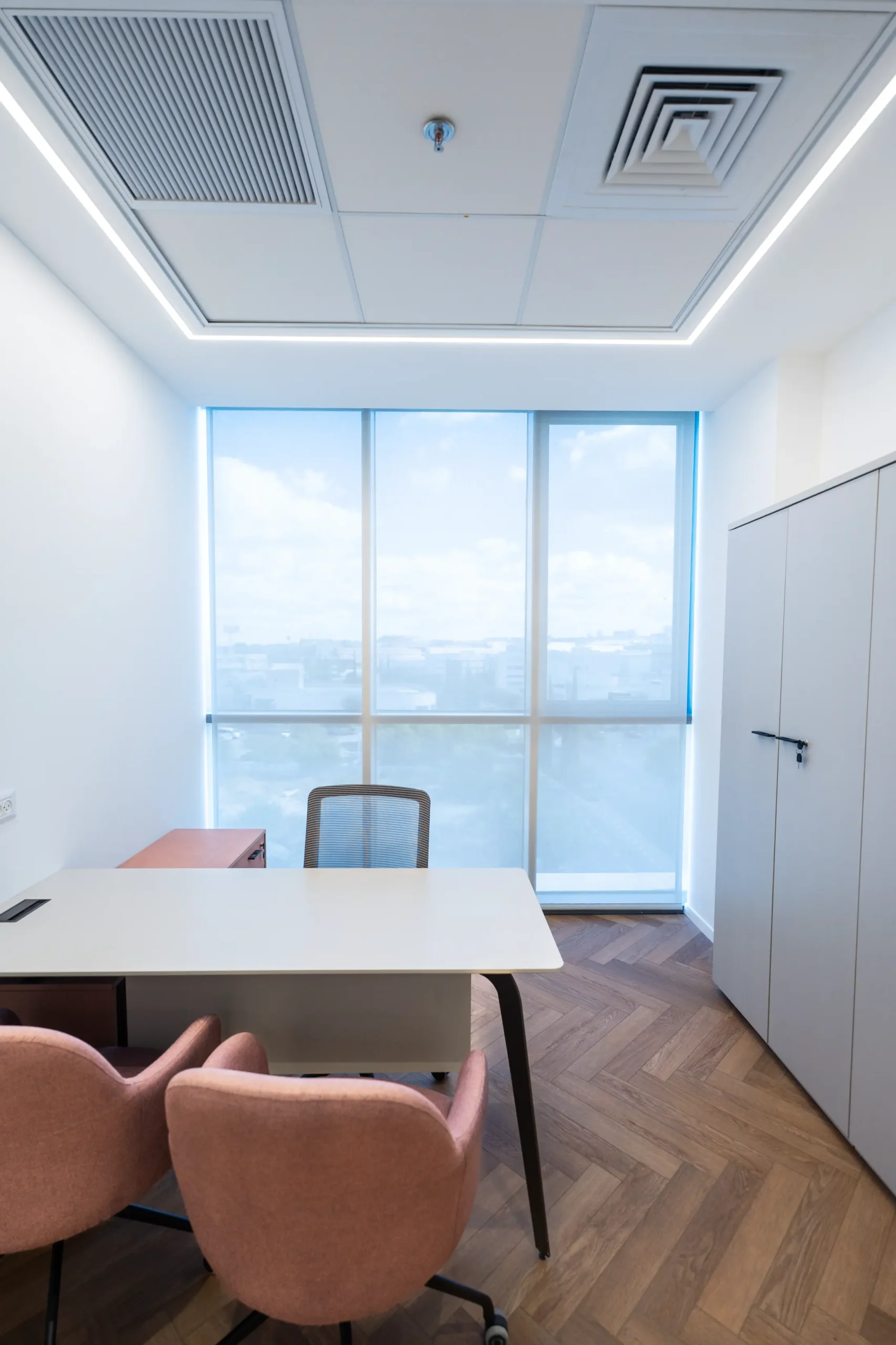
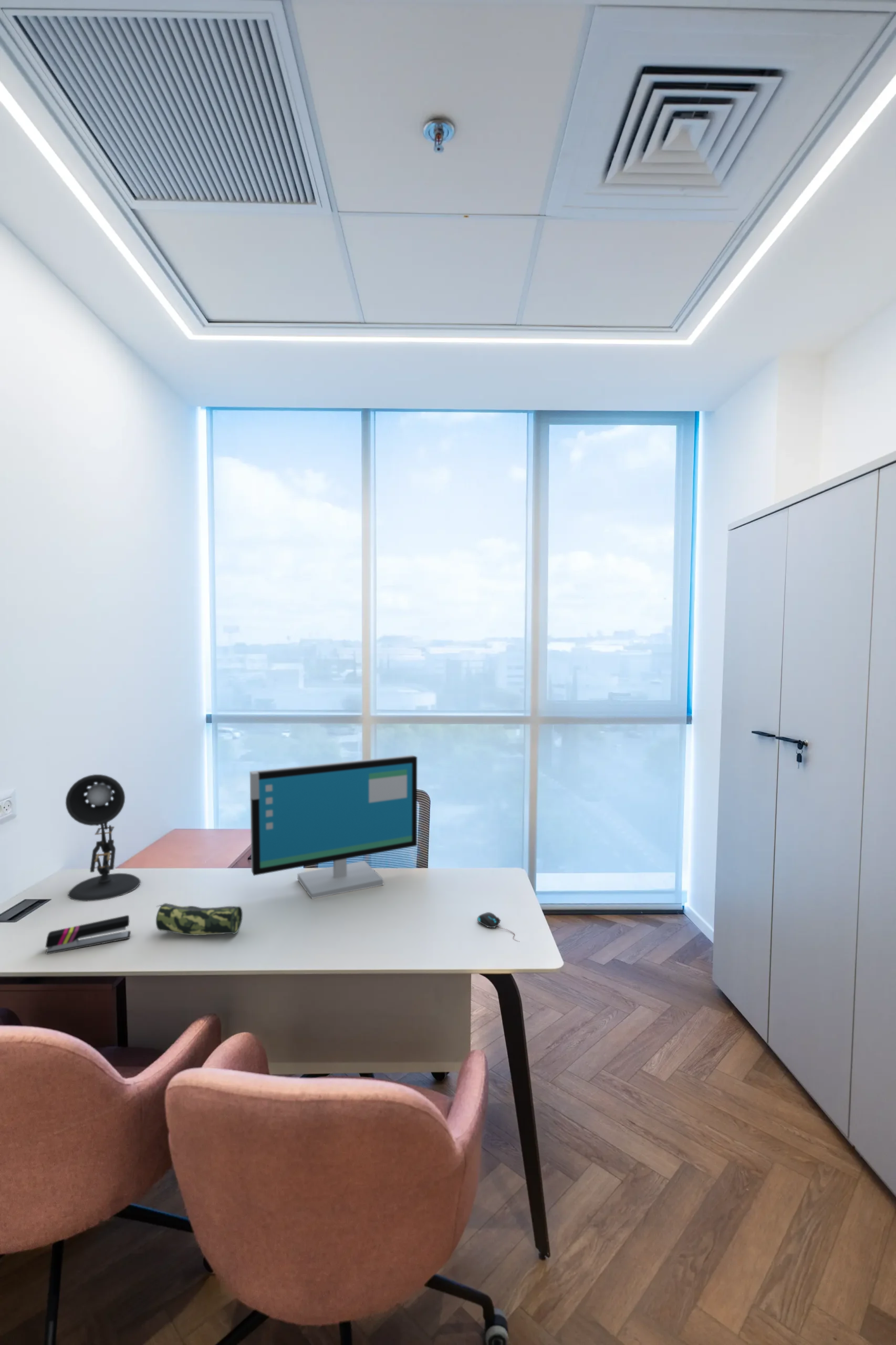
+ mouse (497, 925)
+ stapler (89, 934)
+ desk lamp (102, 829)
+ pencil case (197, 919)
+ computer monitor (339, 823)
